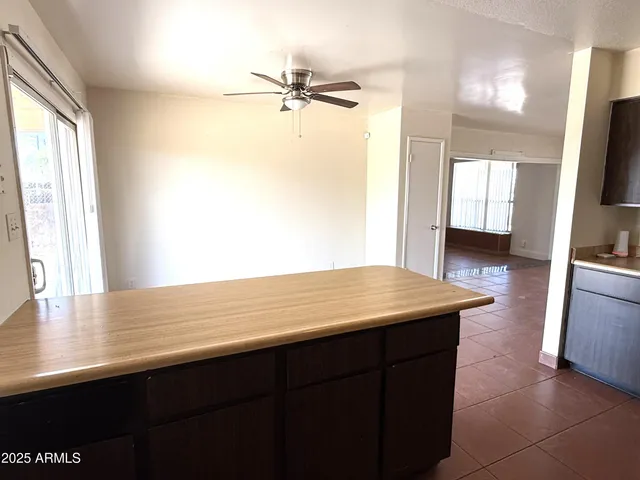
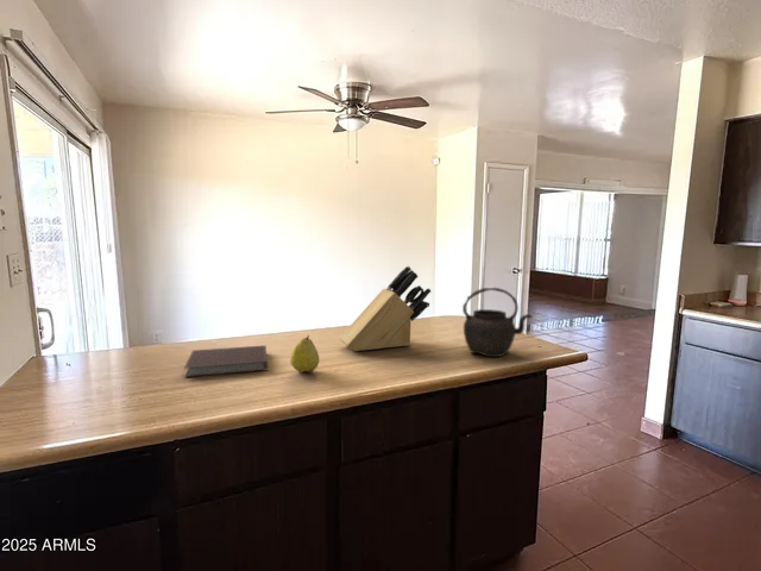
+ notebook (228, 359)
+ knife block (385, 306)
+ fruit (304, 353)
+ kettle (496, 320)
